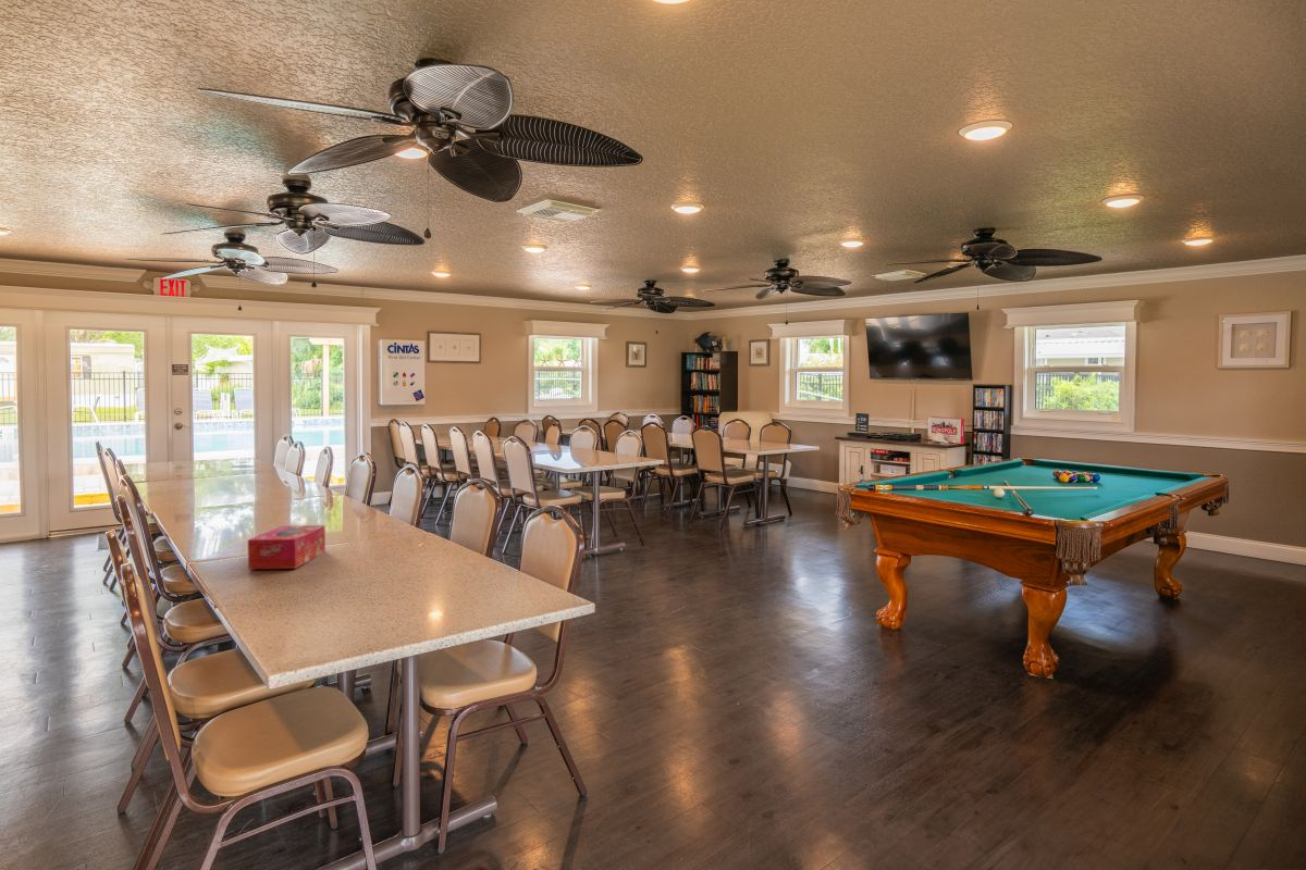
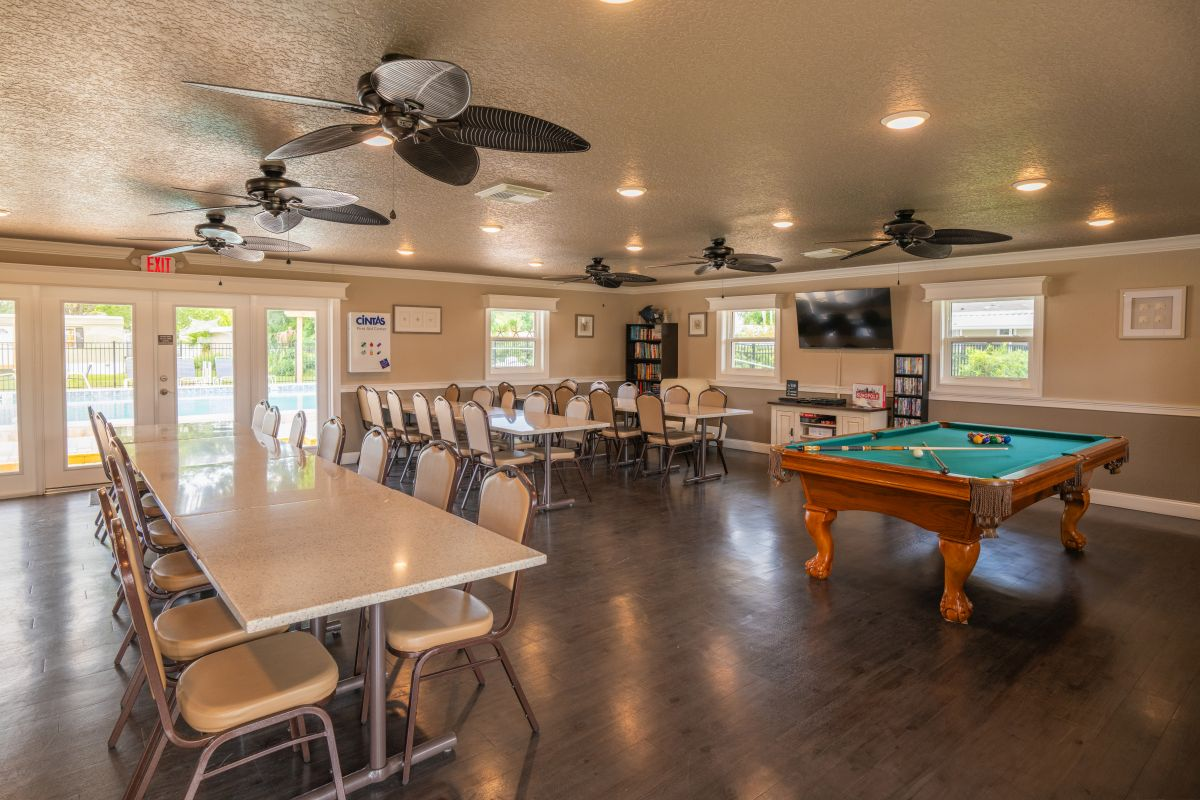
- tissue box (288, 546)
